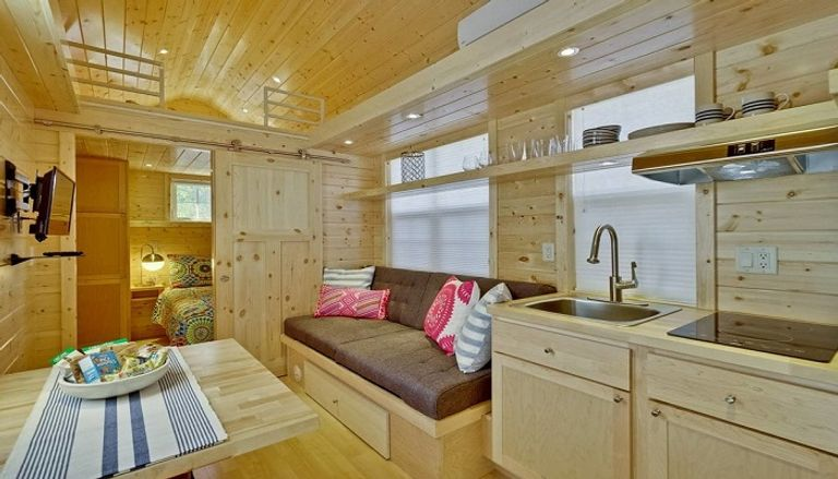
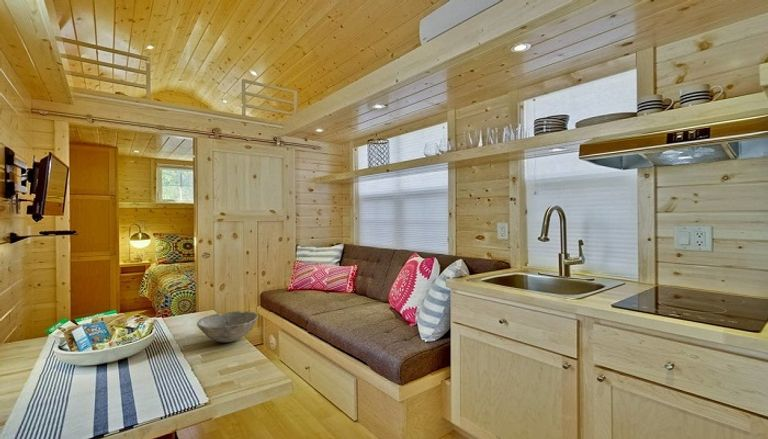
+ bowl (228, 328)
